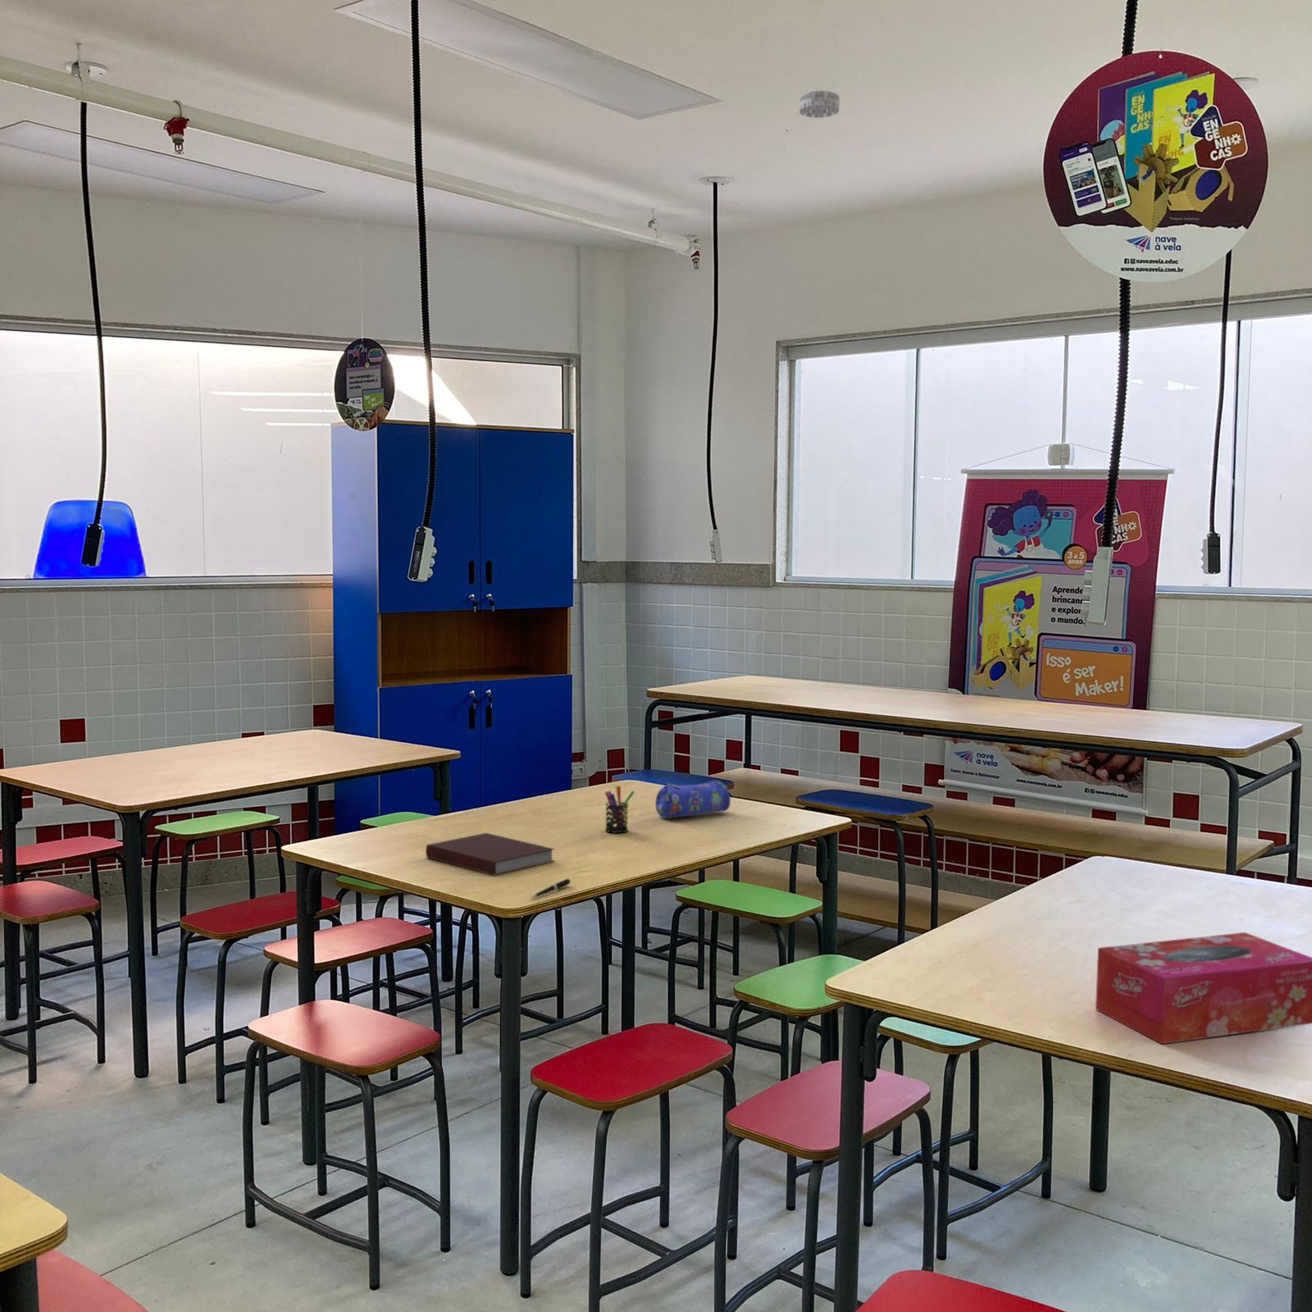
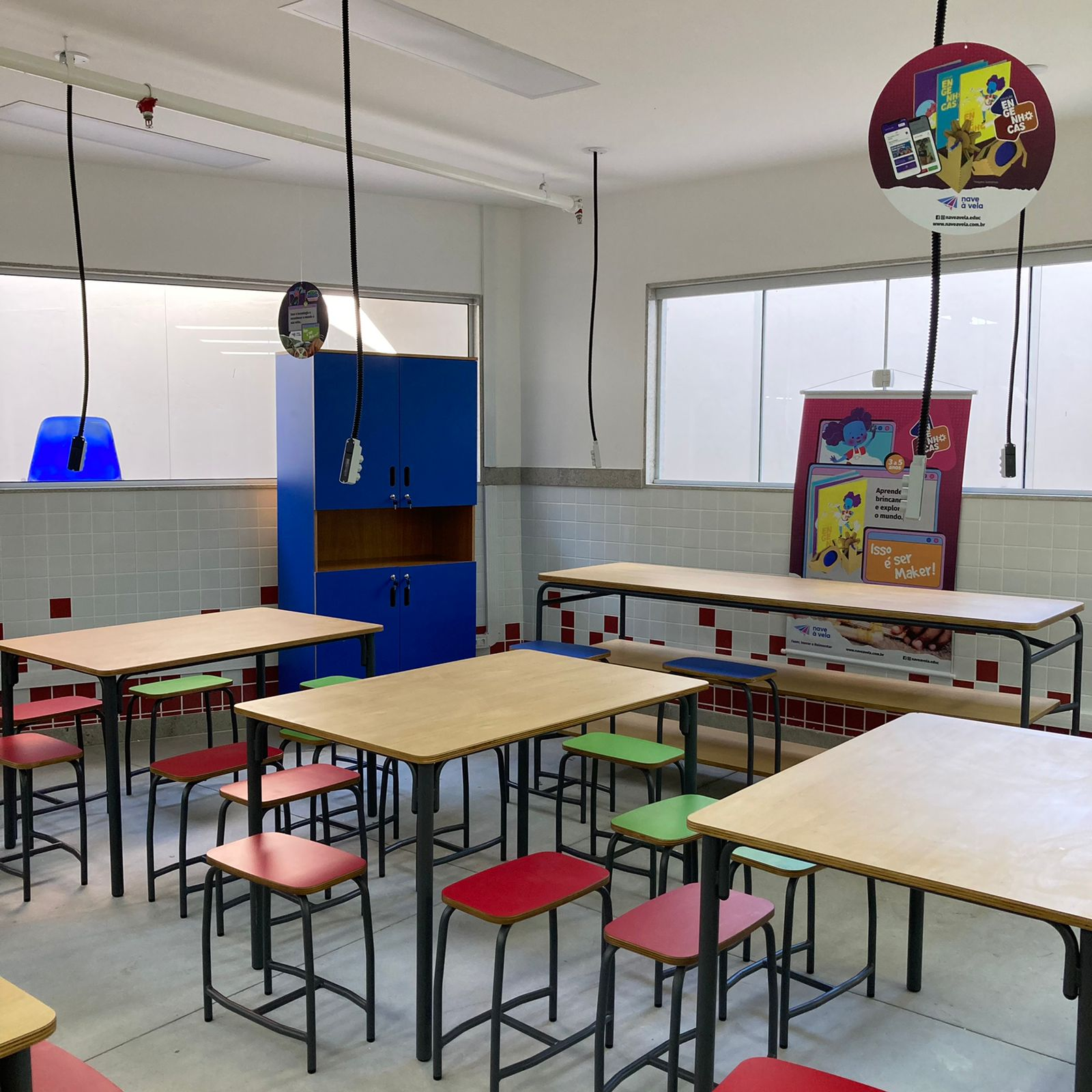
- tissue box (1205, 985)
- pen (549, 888)
- notebook (489, 853)
- pen holder (619, 807)
- pencil case (692, 798)
- smoke detector (819, 103)
